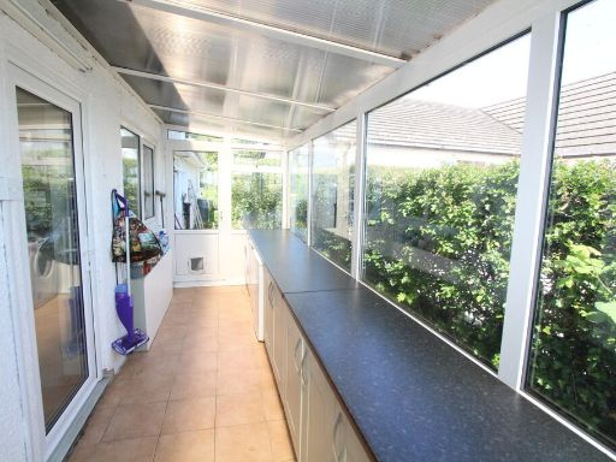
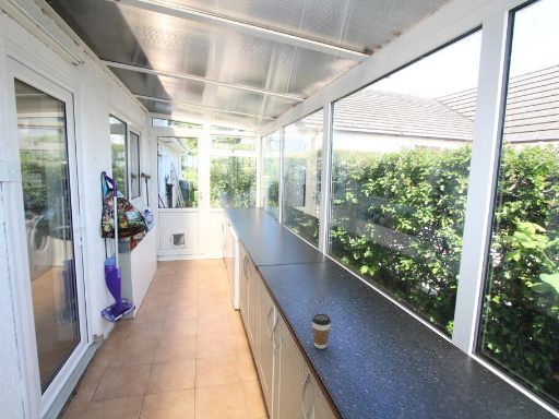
+ coffee cup (321, 331)
